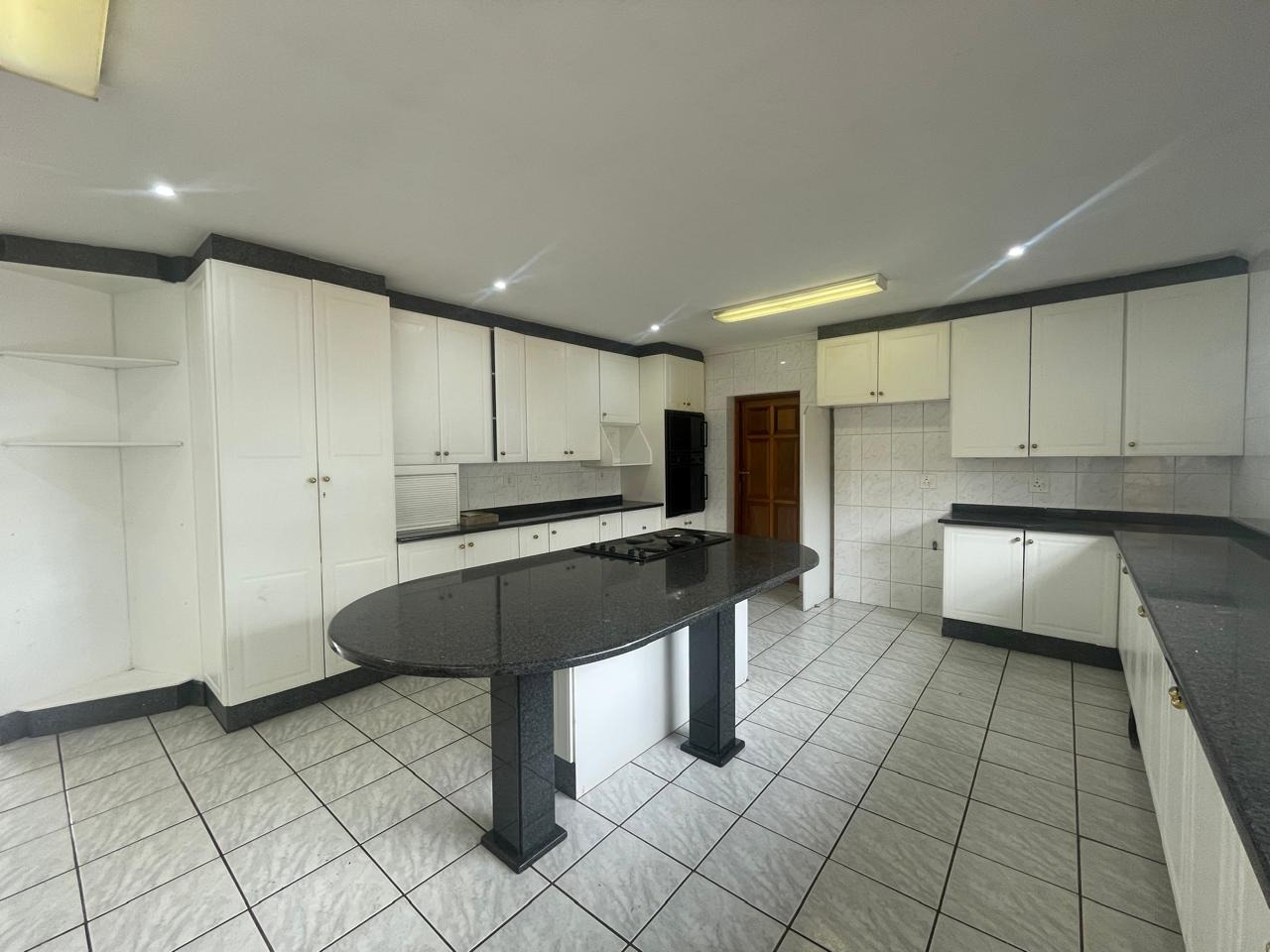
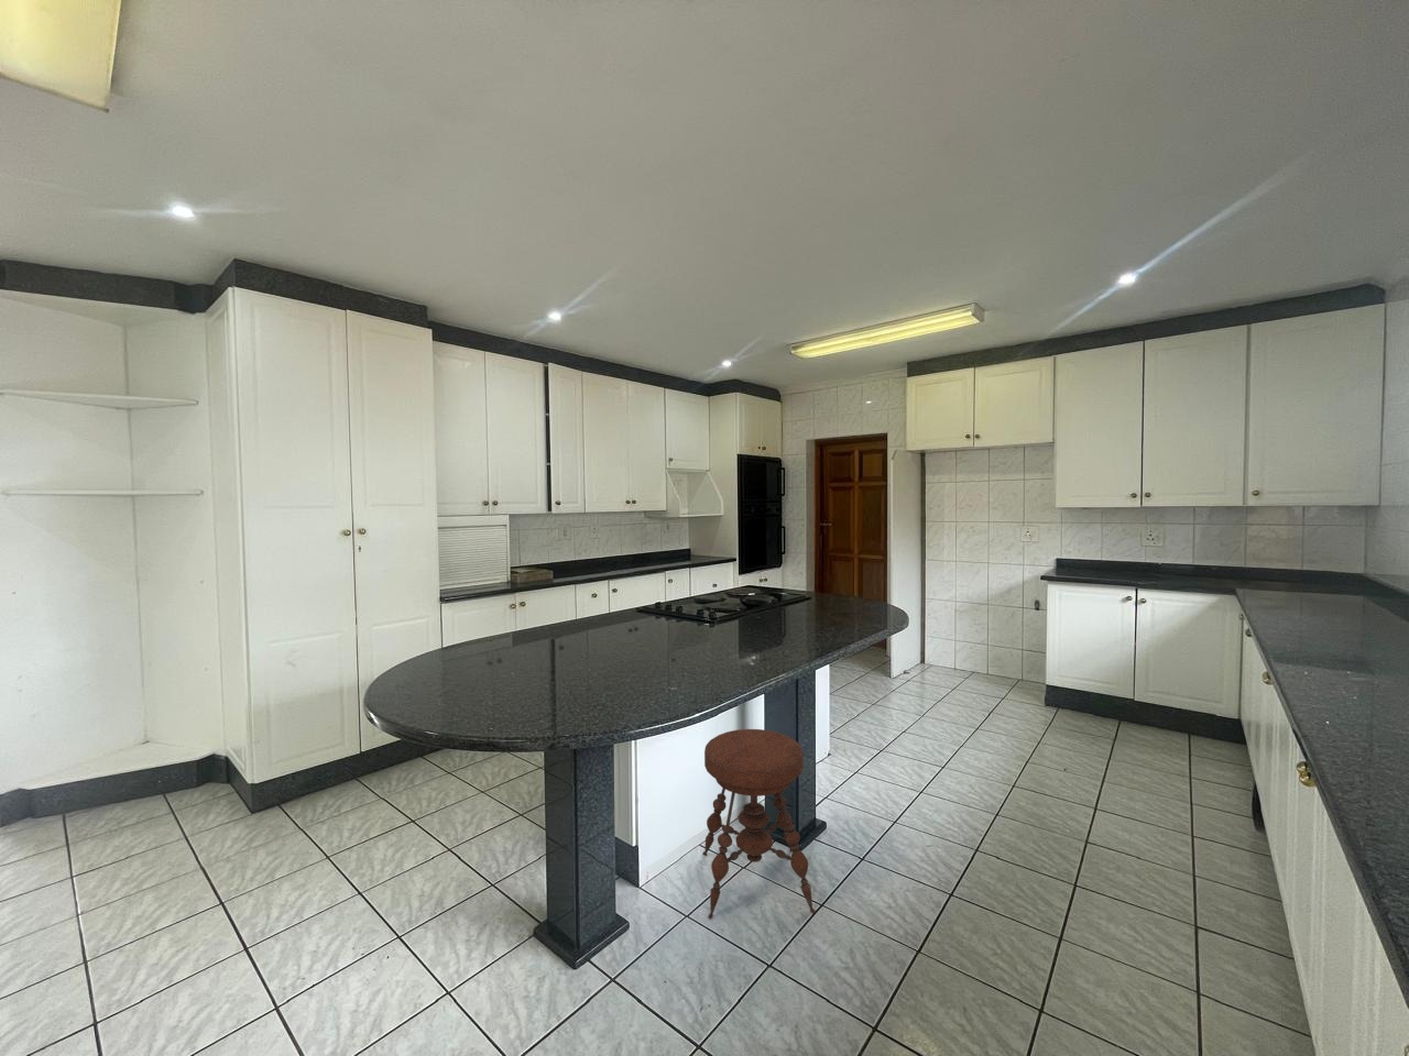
+ stool (753, 812)
